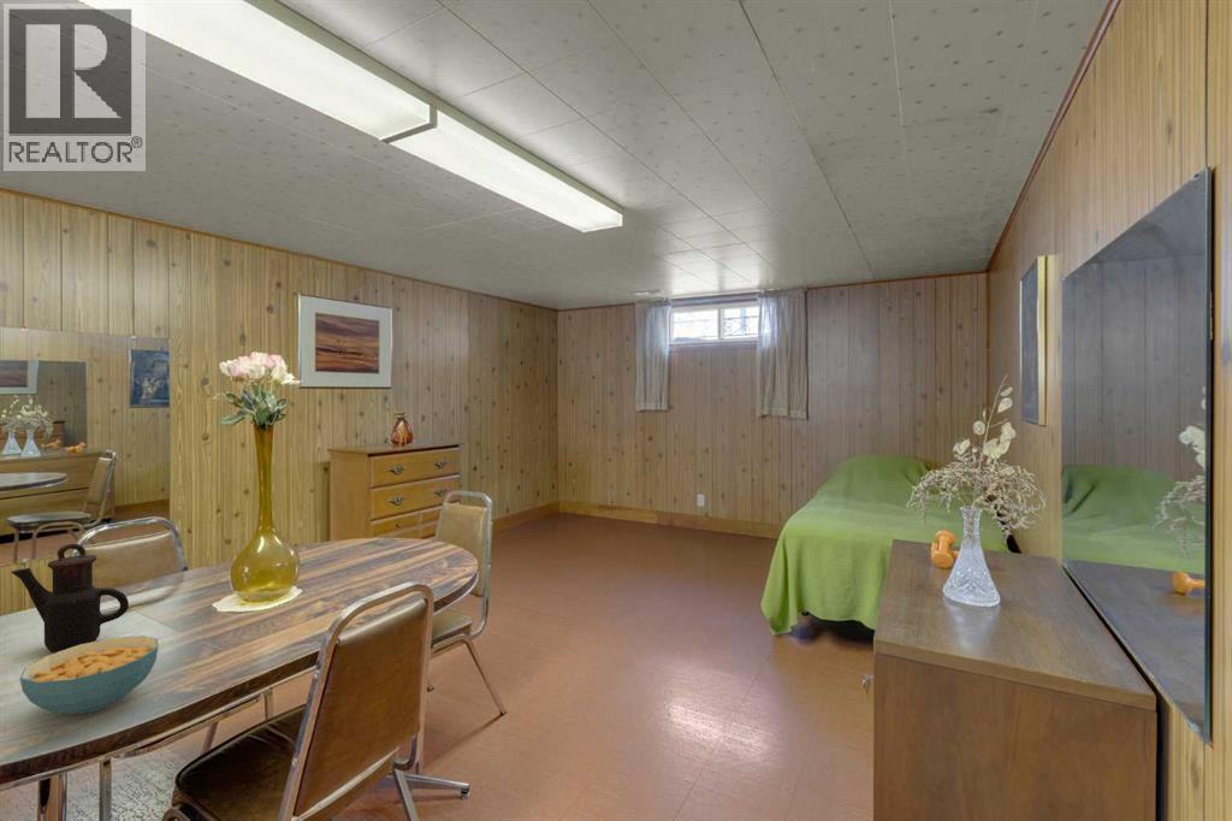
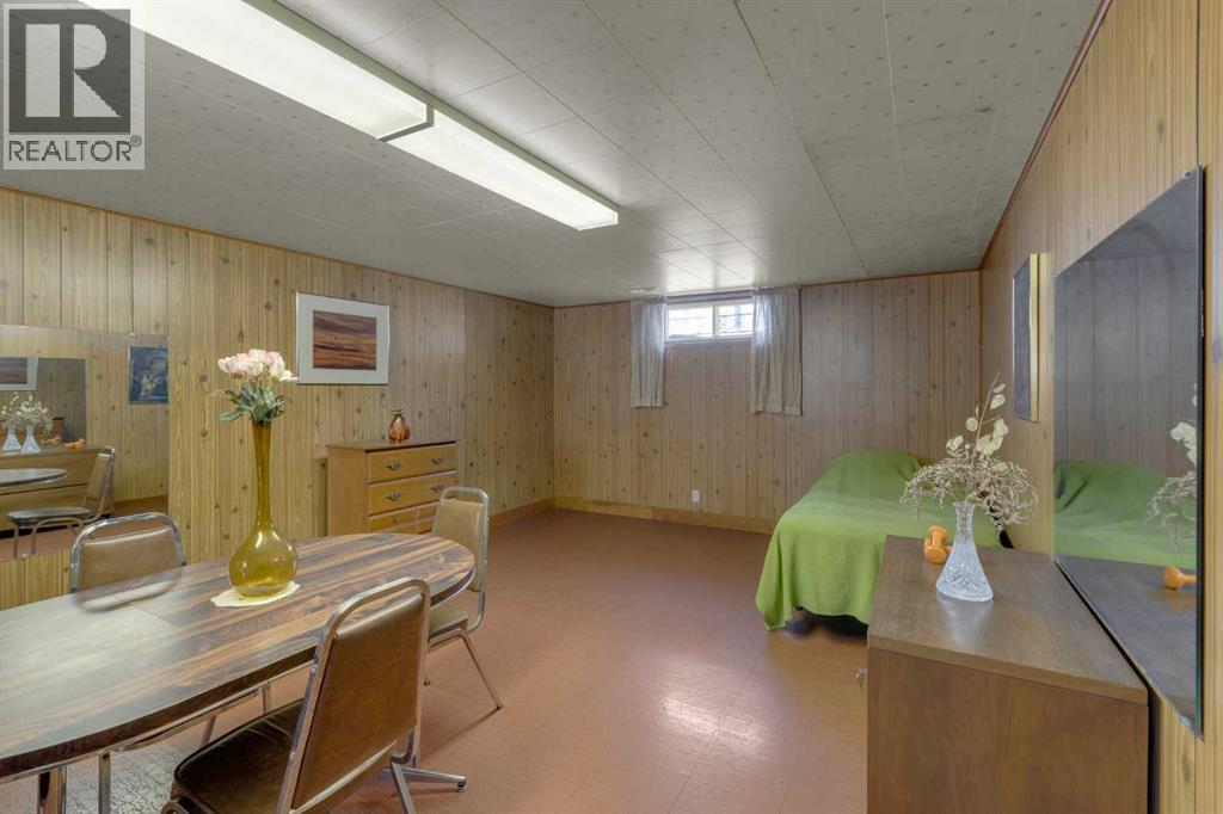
- teapot (72, 593)
- cereal bowl (94, 680)
